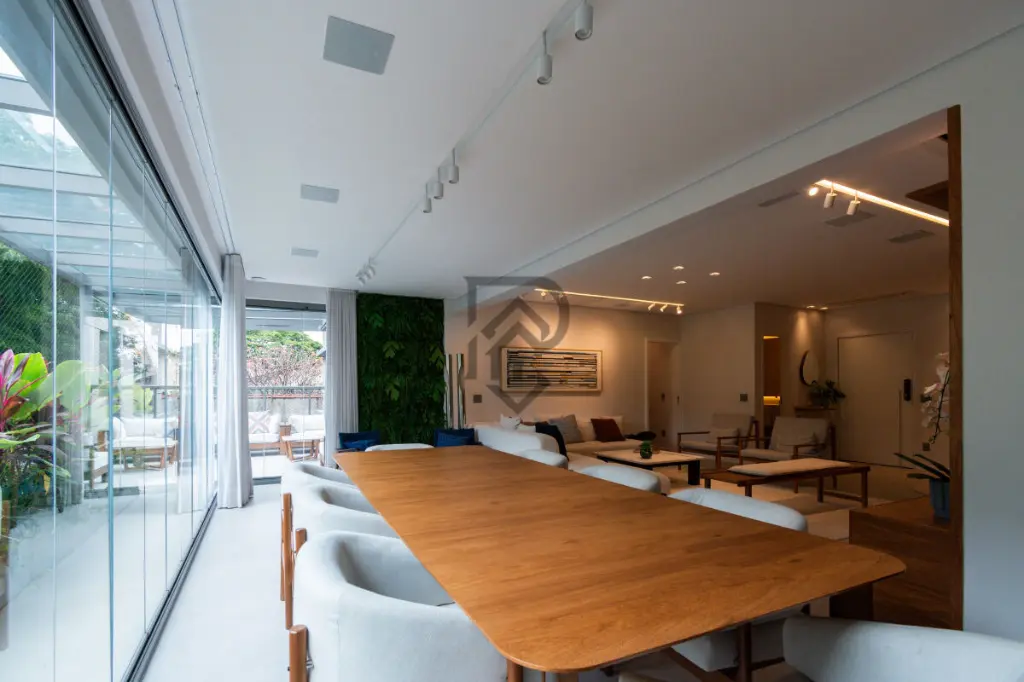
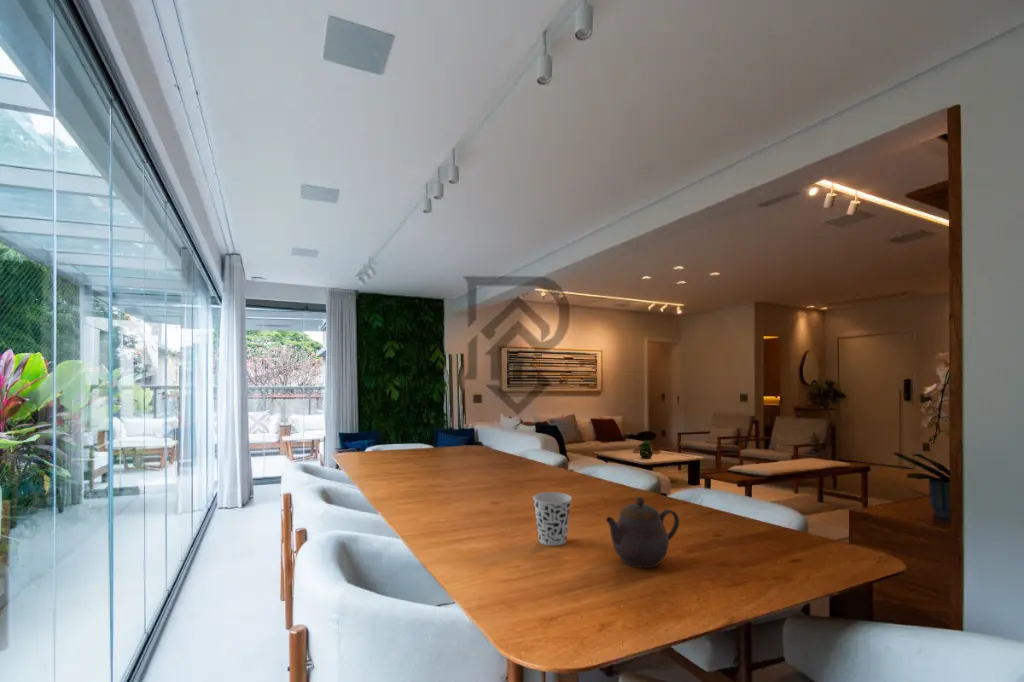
+ cup (552, 519)
+ teapot (643, 528)
